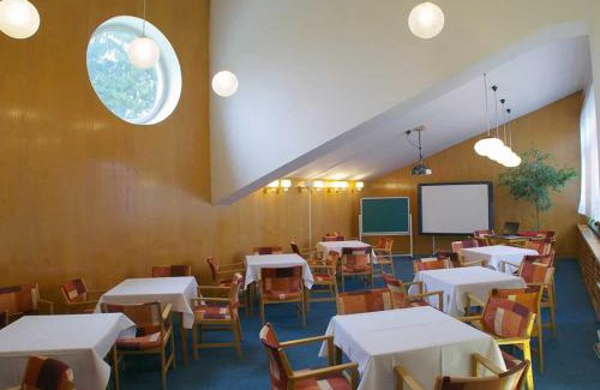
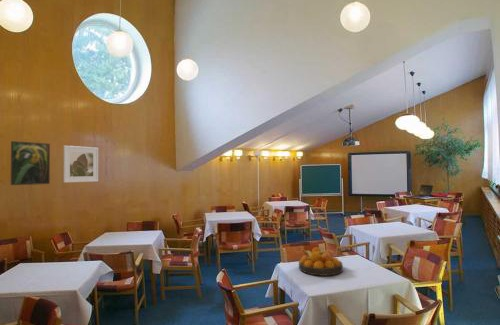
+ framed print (81, 164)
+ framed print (31, 163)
+ fruit bowl (320, 259)
